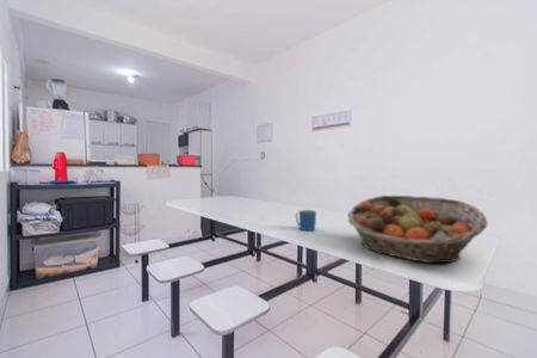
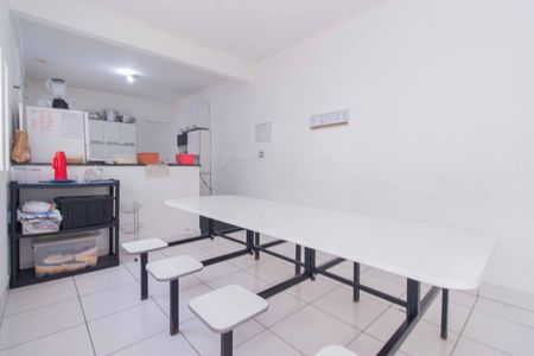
- fruit basket (408, 223)
- mug (304, 220)
